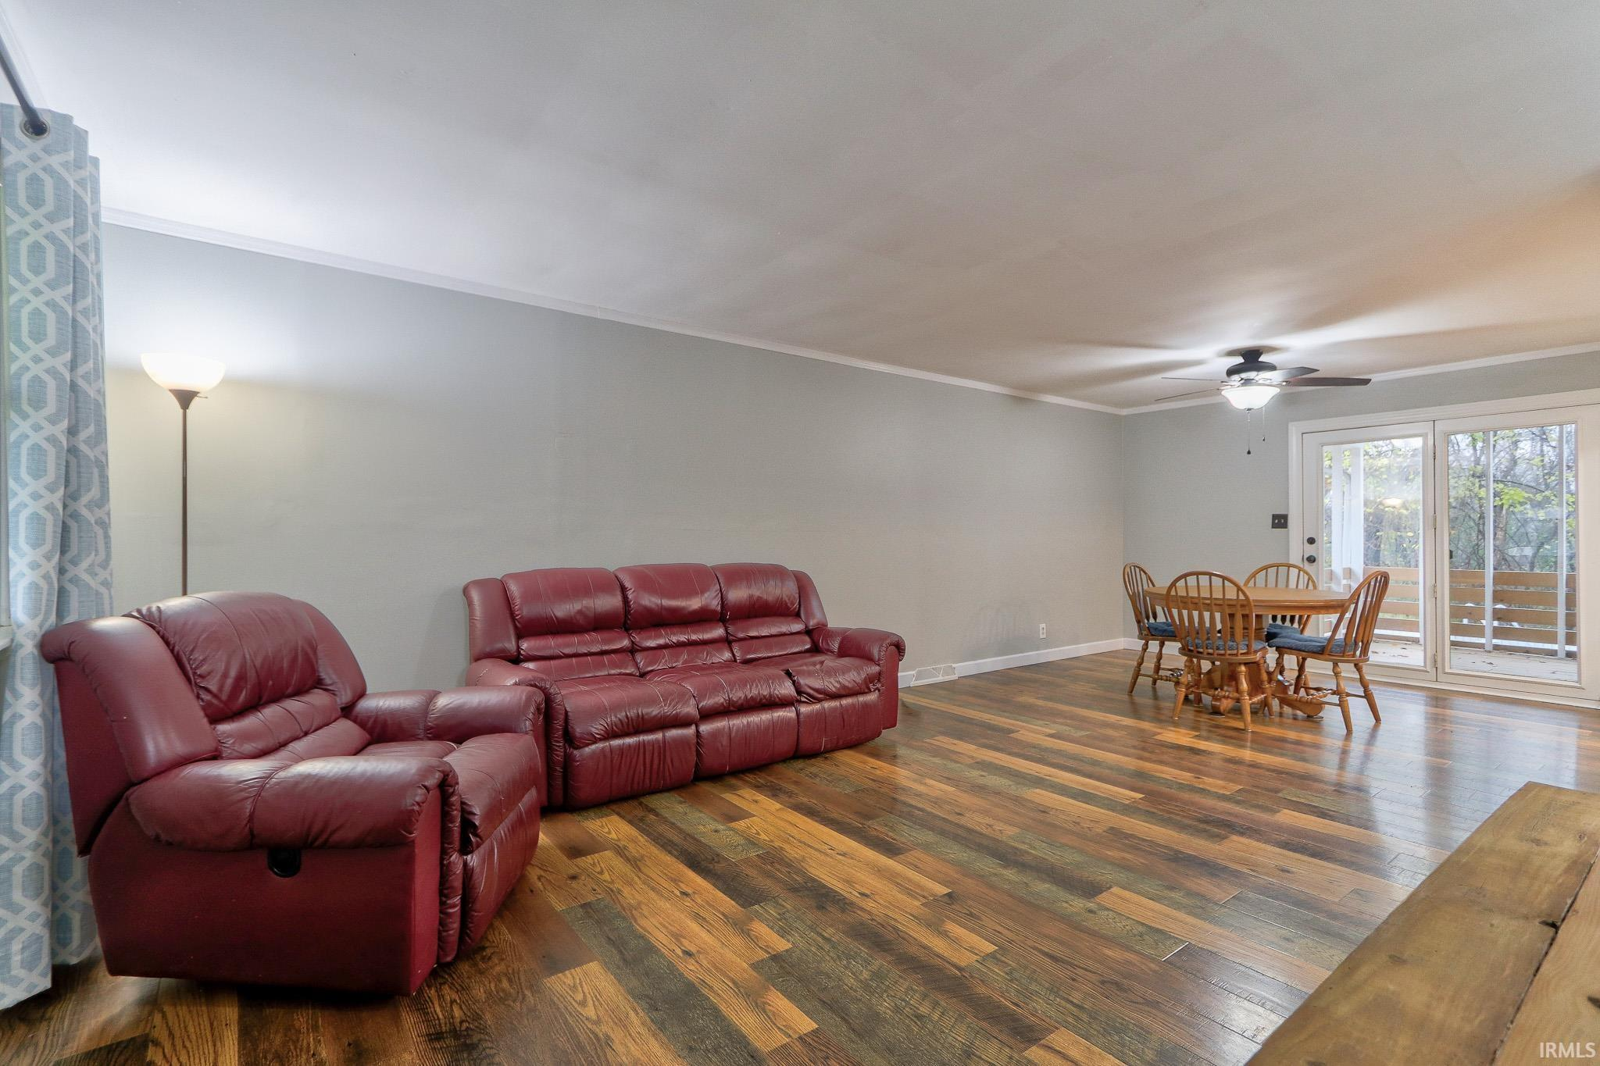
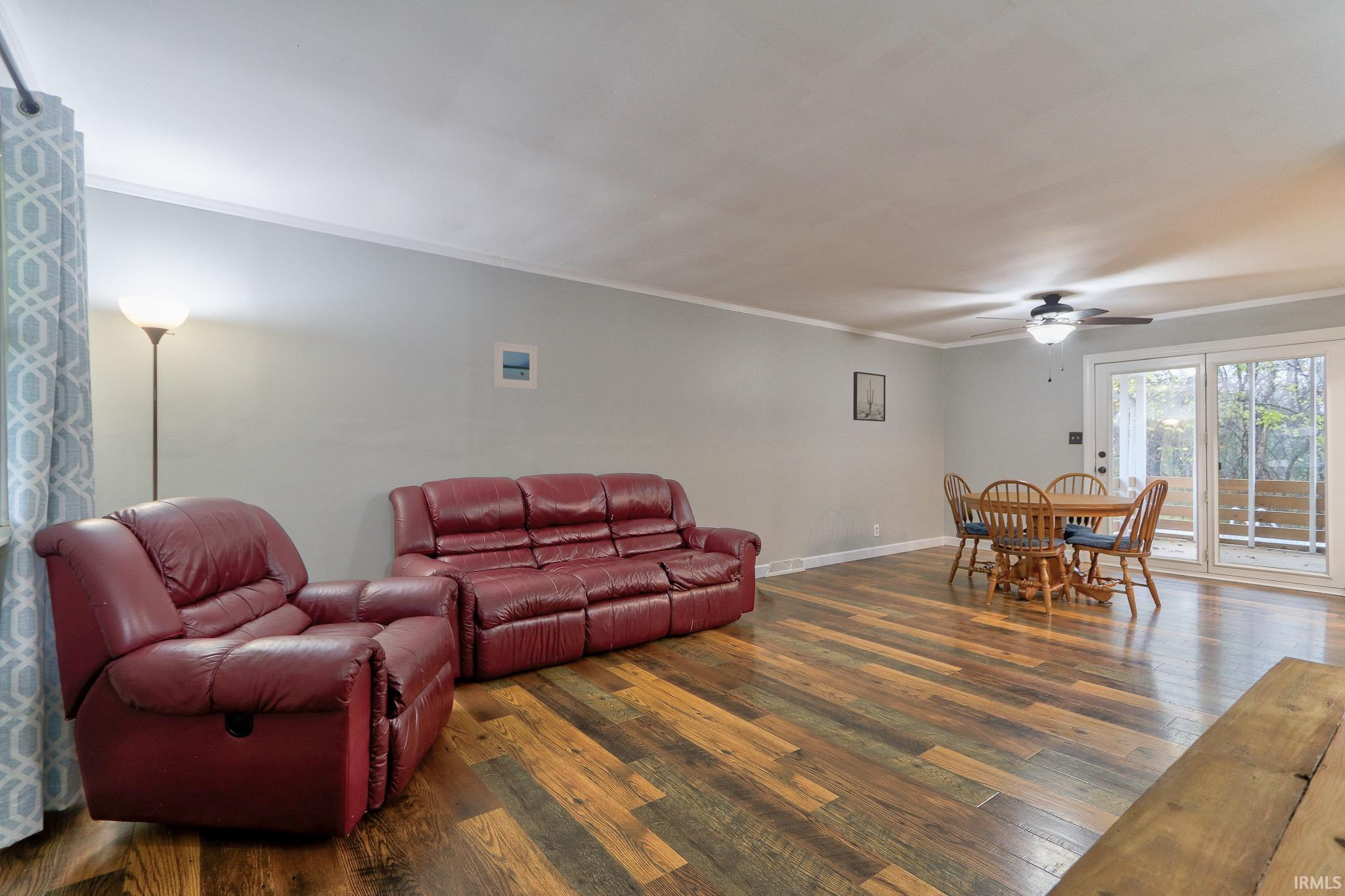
+ wall art (870, 397)
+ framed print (516, 366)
